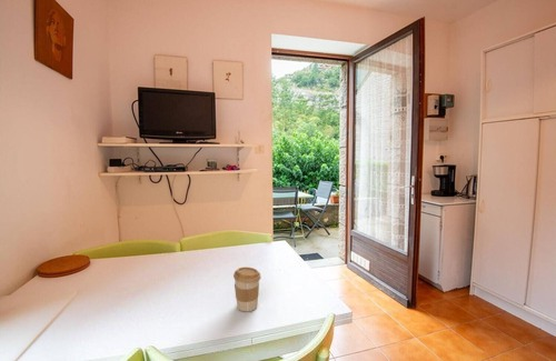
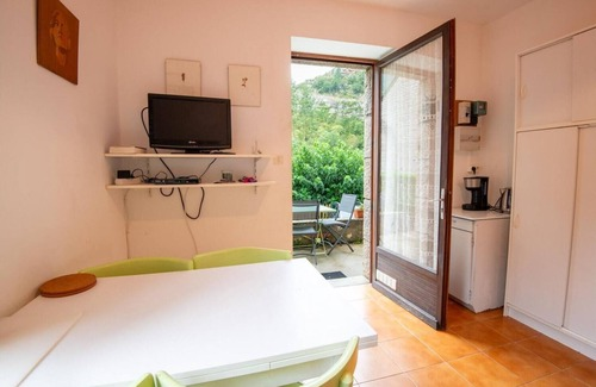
- coffee cup (247, 288)
